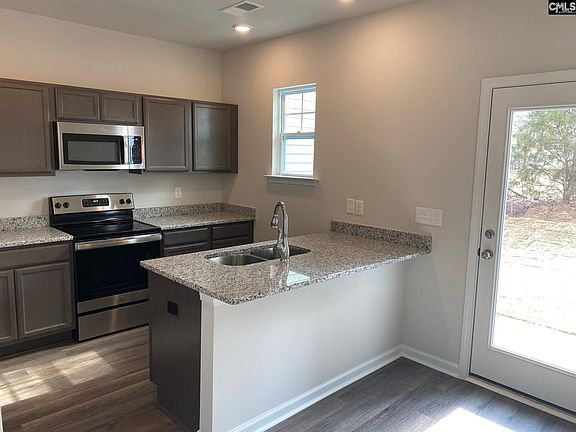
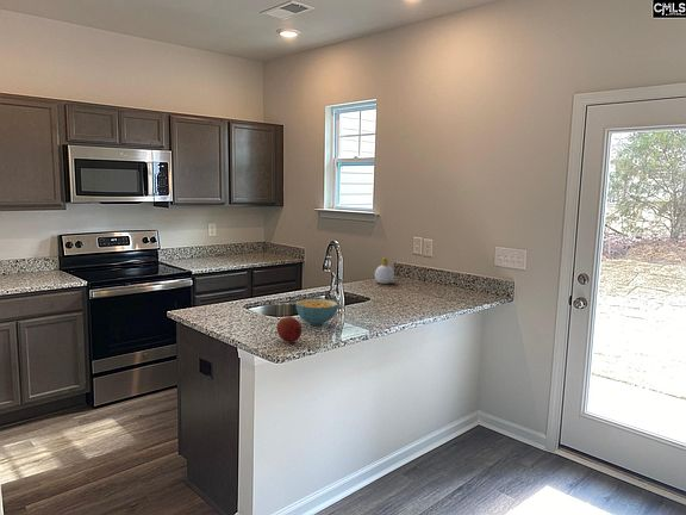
+ soap bottle (383, 269)
+ cereal bowl (316, 312)
+ fruit (288, 329)
